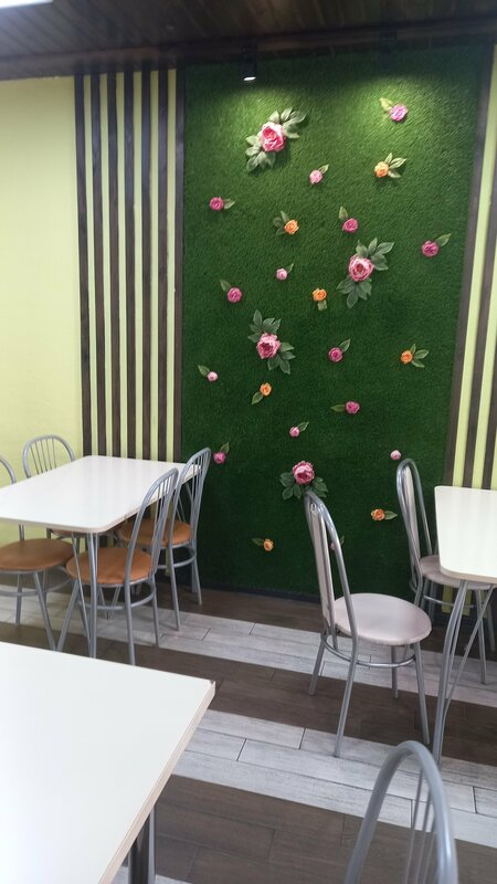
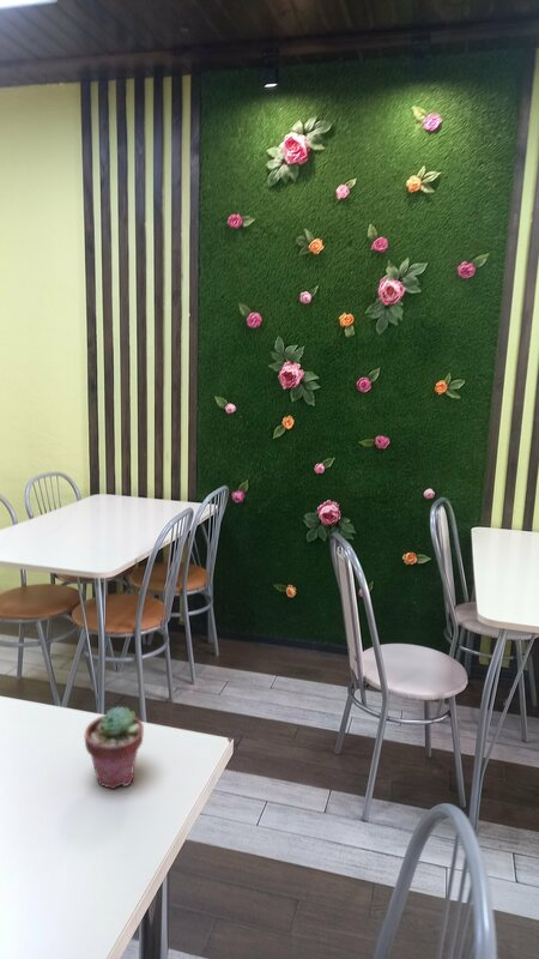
+ potted succulent (114, 742)
